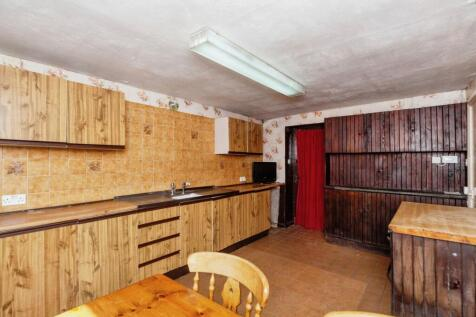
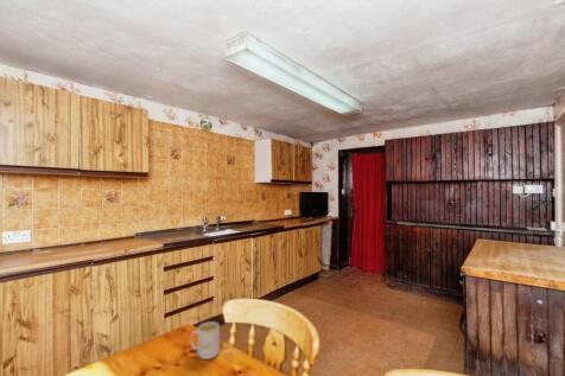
+ mug (204, 339)
